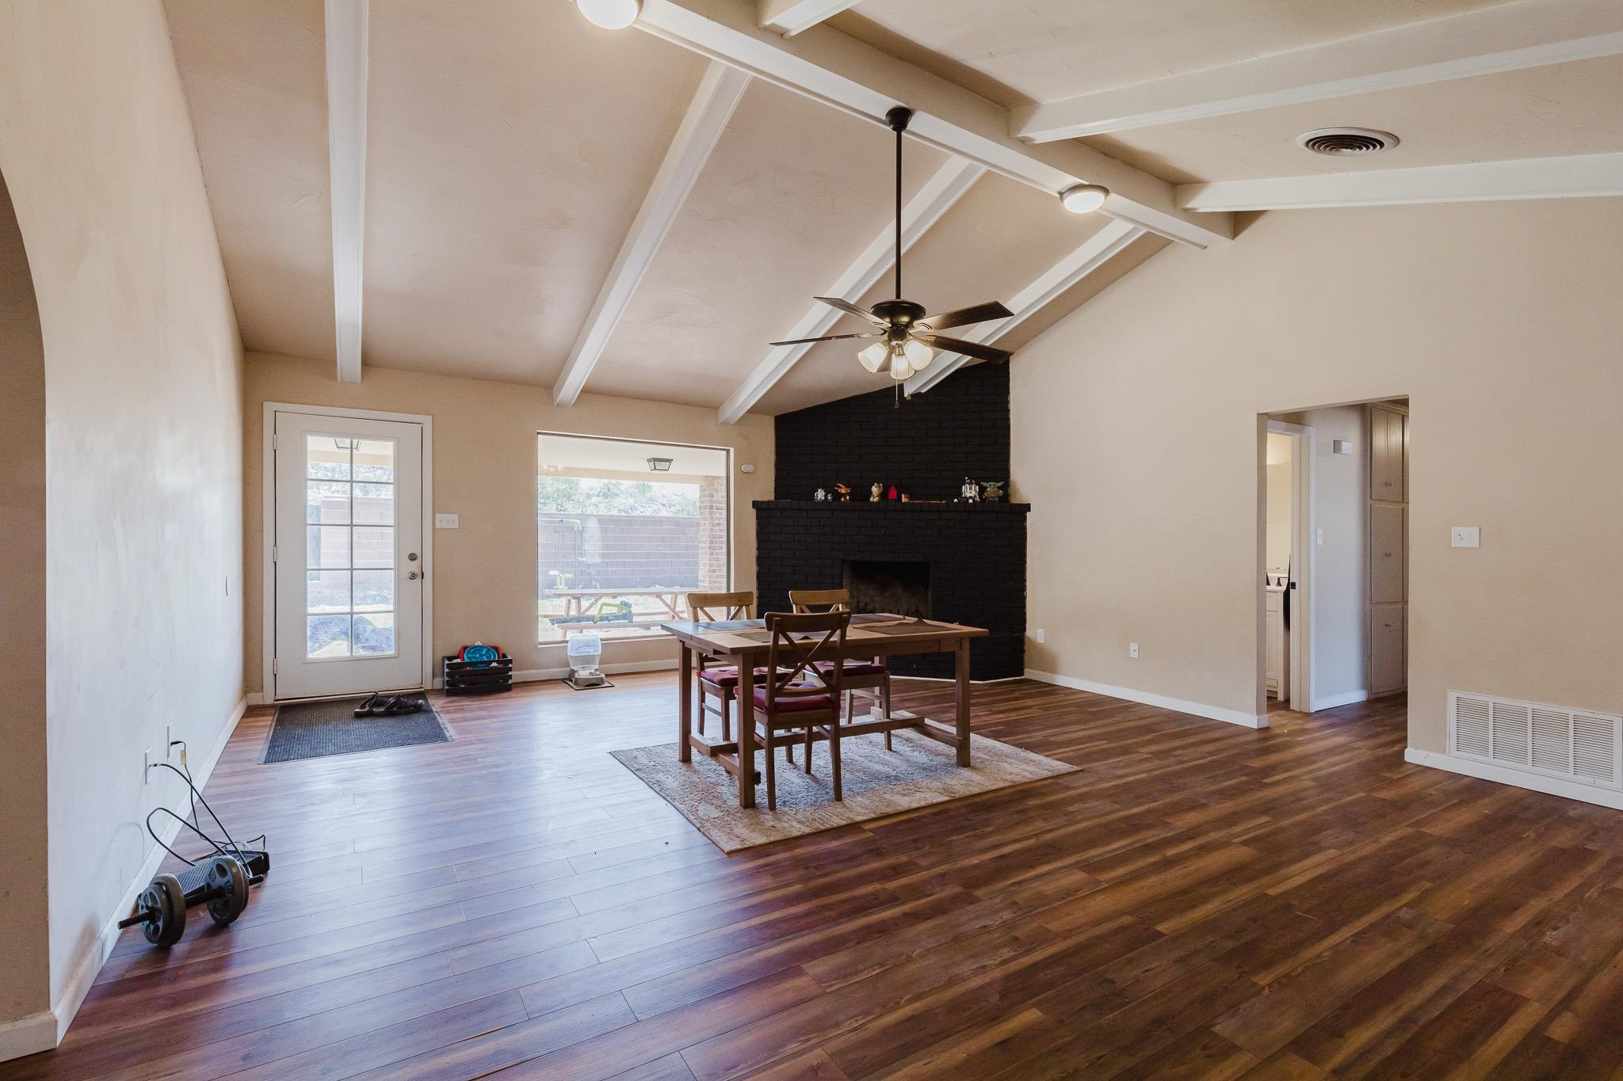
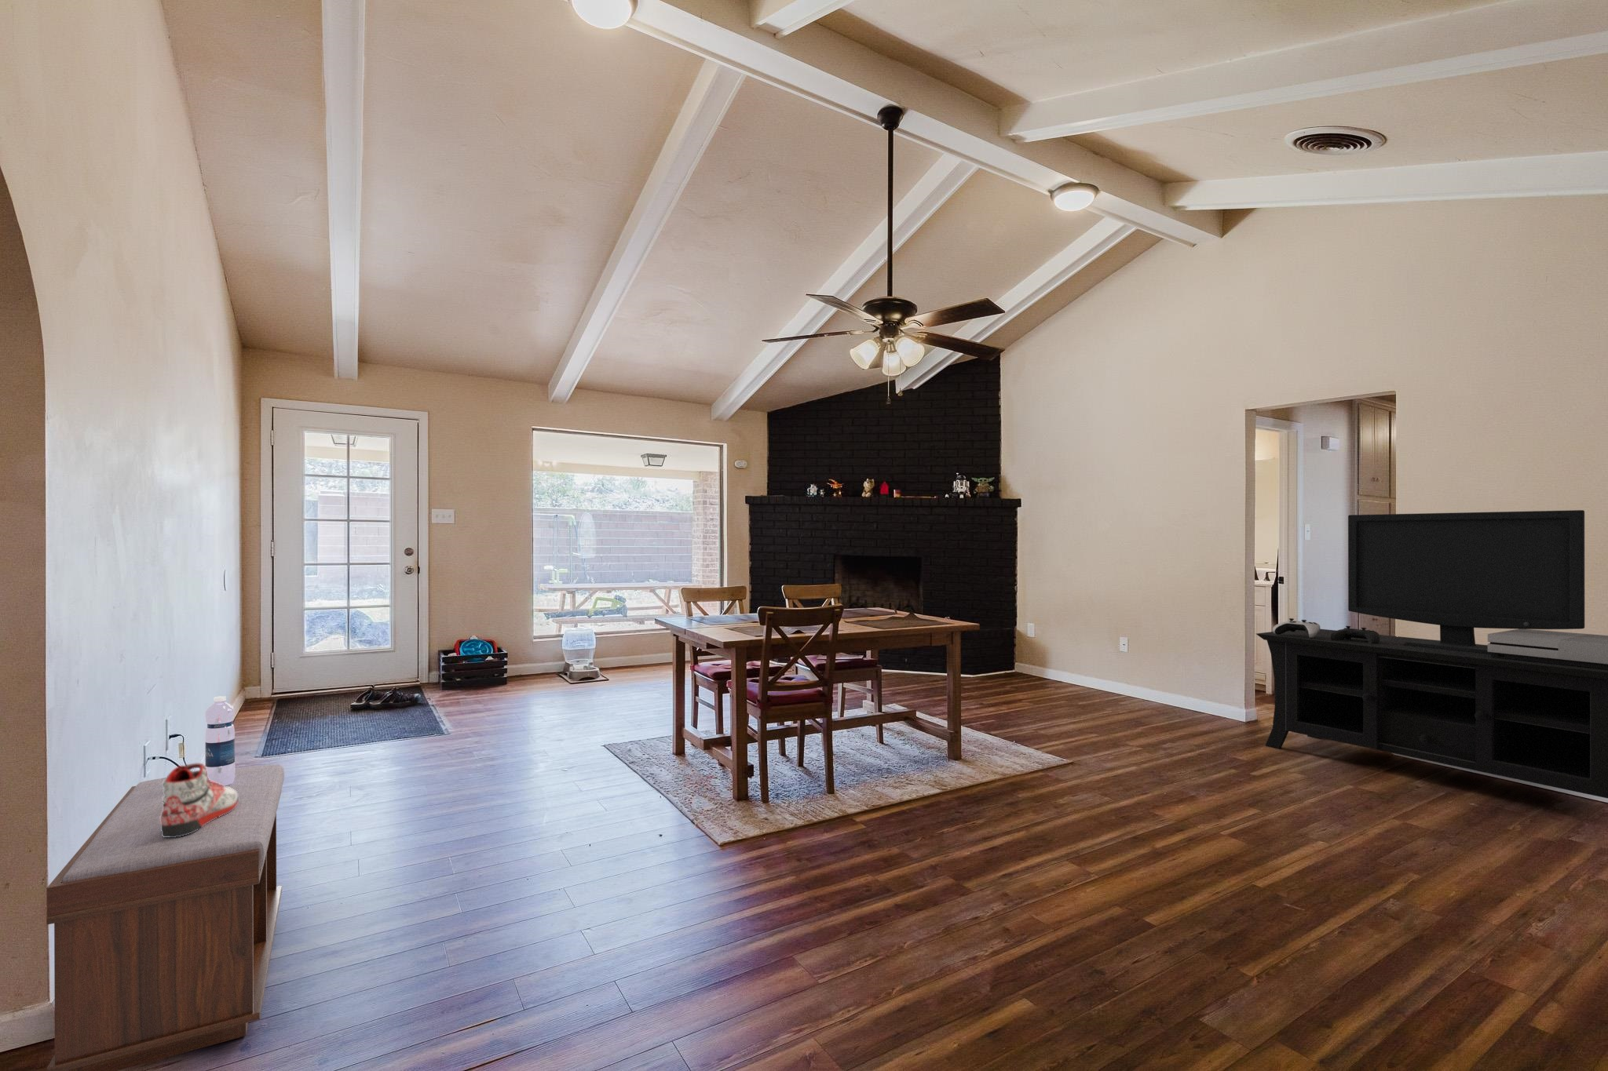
+ bench (191, 894)
+ sneaker (202, 789)
+ media console (1444, 645)
+ water bottle (220, 739)
